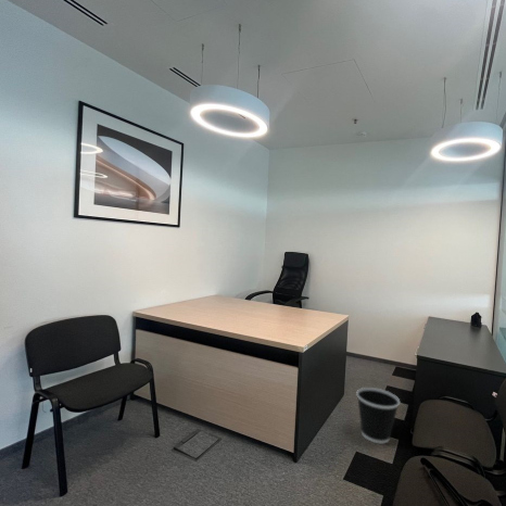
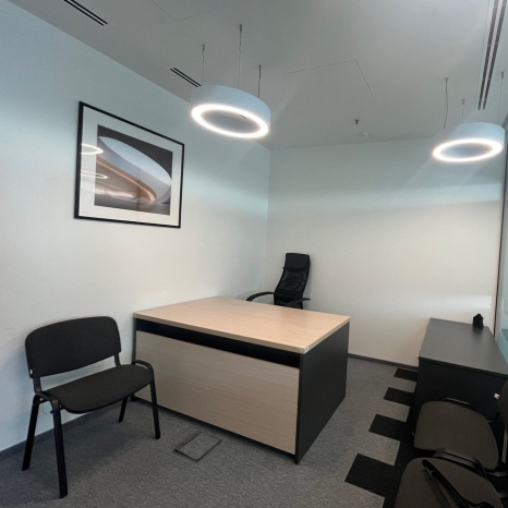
- wastebasket (376, 416)
